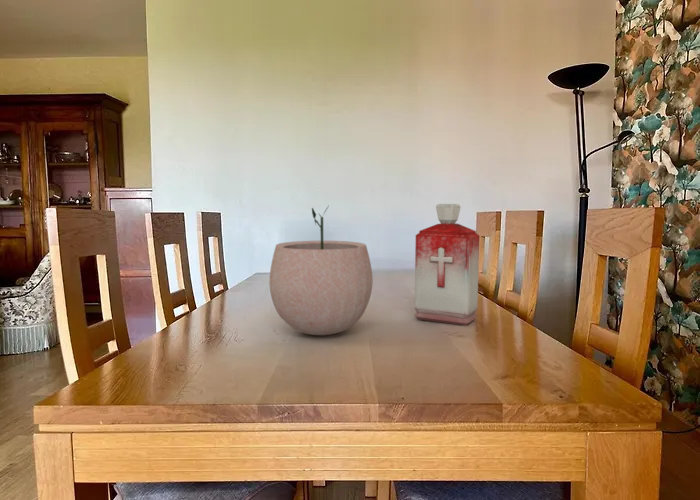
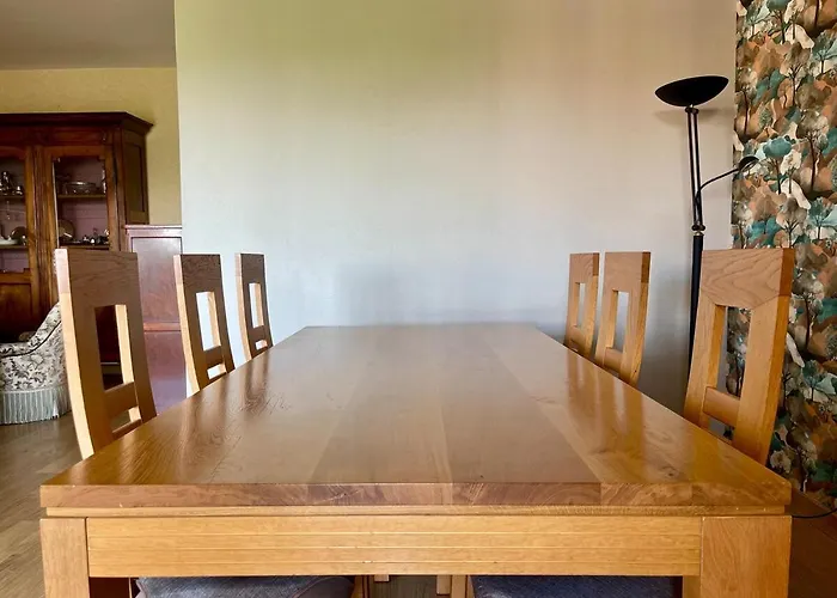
- plant pot (321, 269)
- bottle (446, 262)
